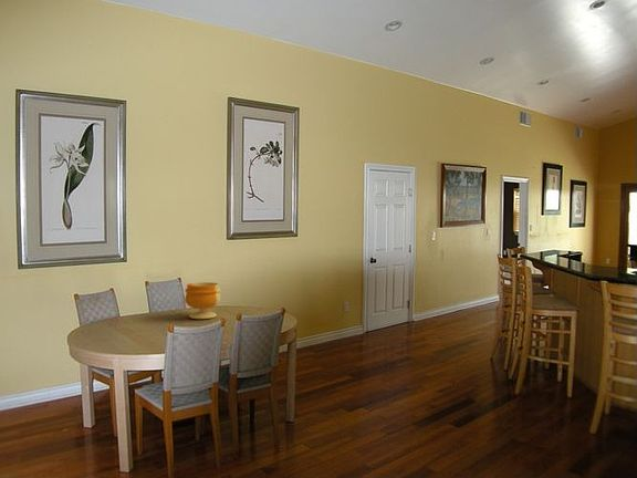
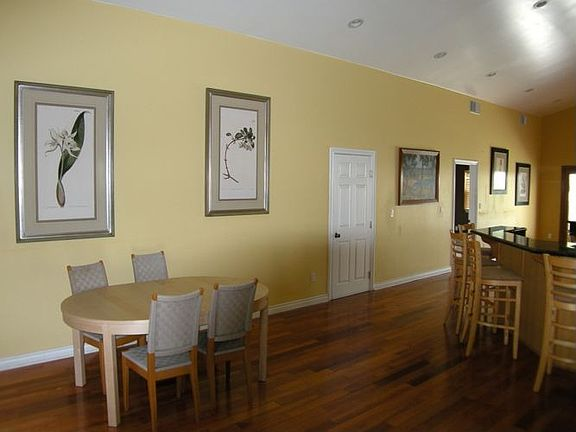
- footed bowl (202, 300)
